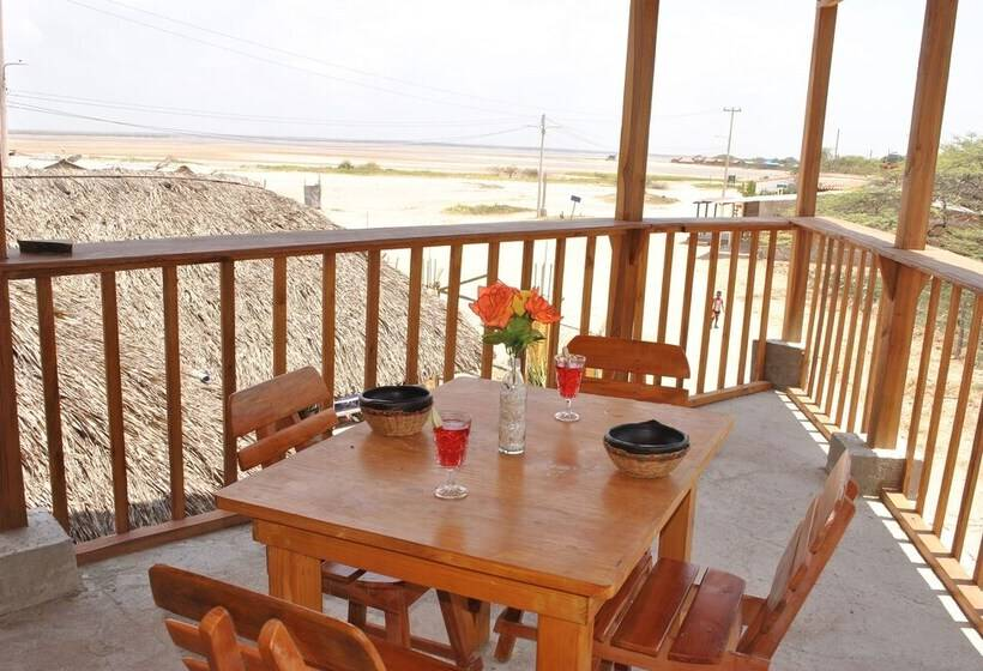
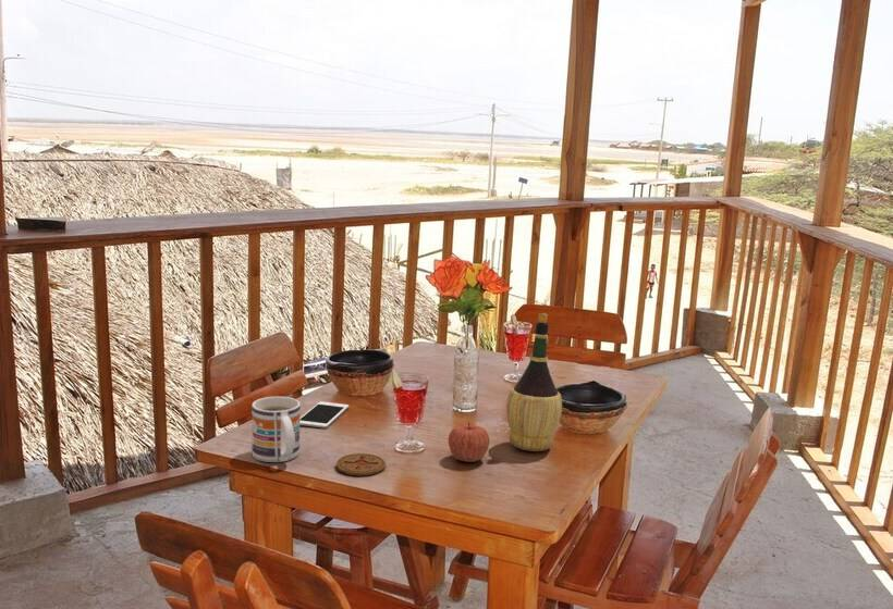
+ mug (276, 431)
+ coaster (360, 464)
+ cell phone (322, 414)
+ apple (468, 440)
+ wine bottle (535, 381)
